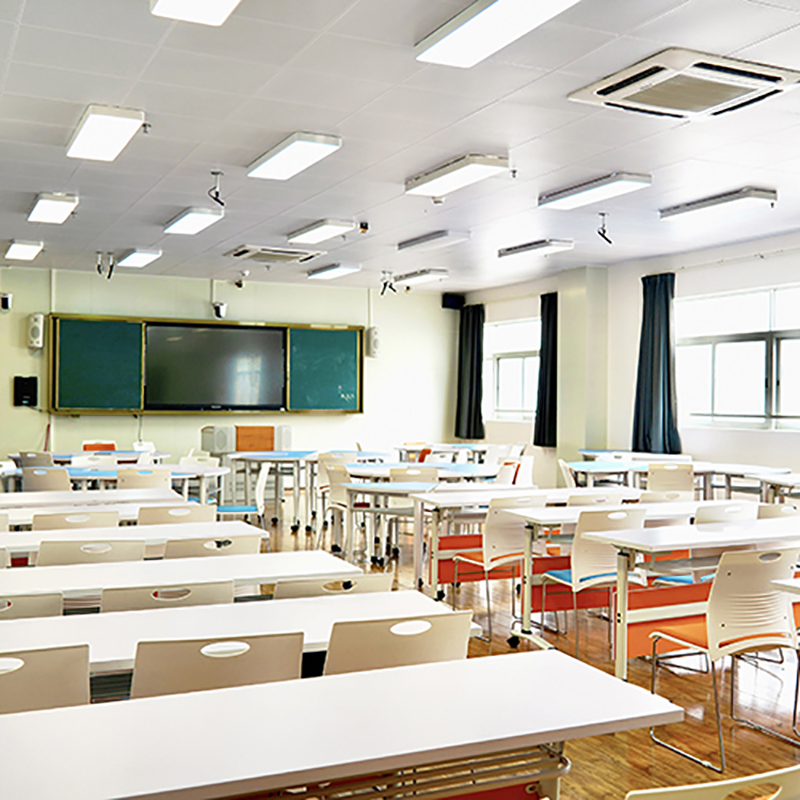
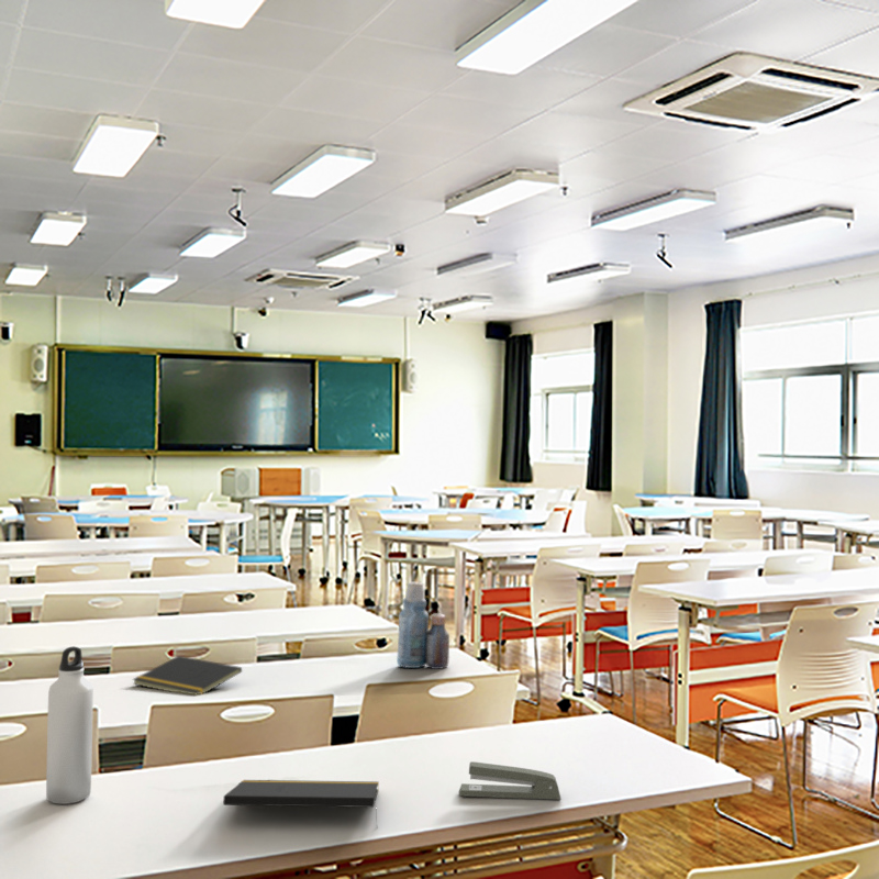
+ notepad (187, 675)
+ stapler (509, 779)
+ notepad (304, 792)
+ bottle (423, 623)
+ water bottle (69, 722)
